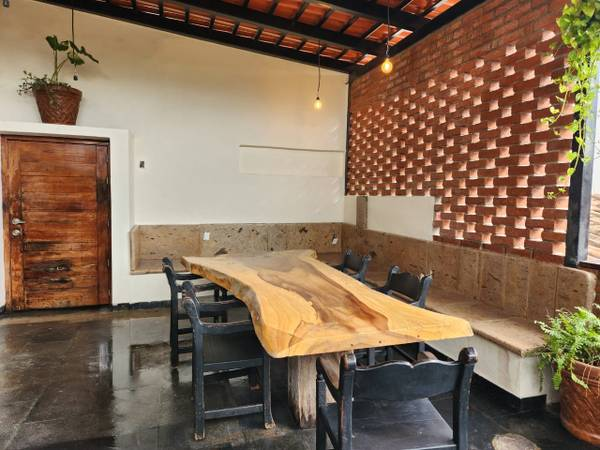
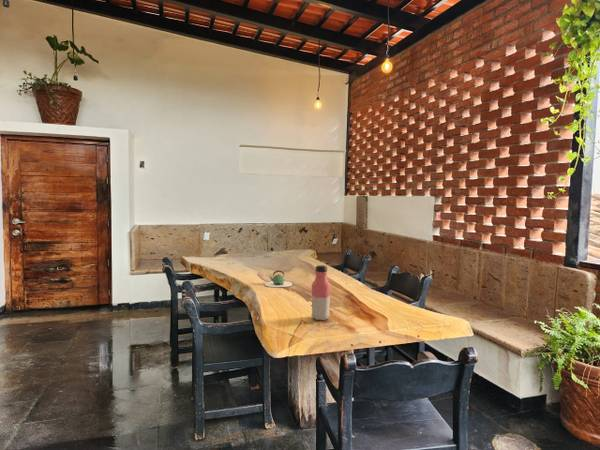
+ teapot (278, 277)
+ water bottle (320, 292)
